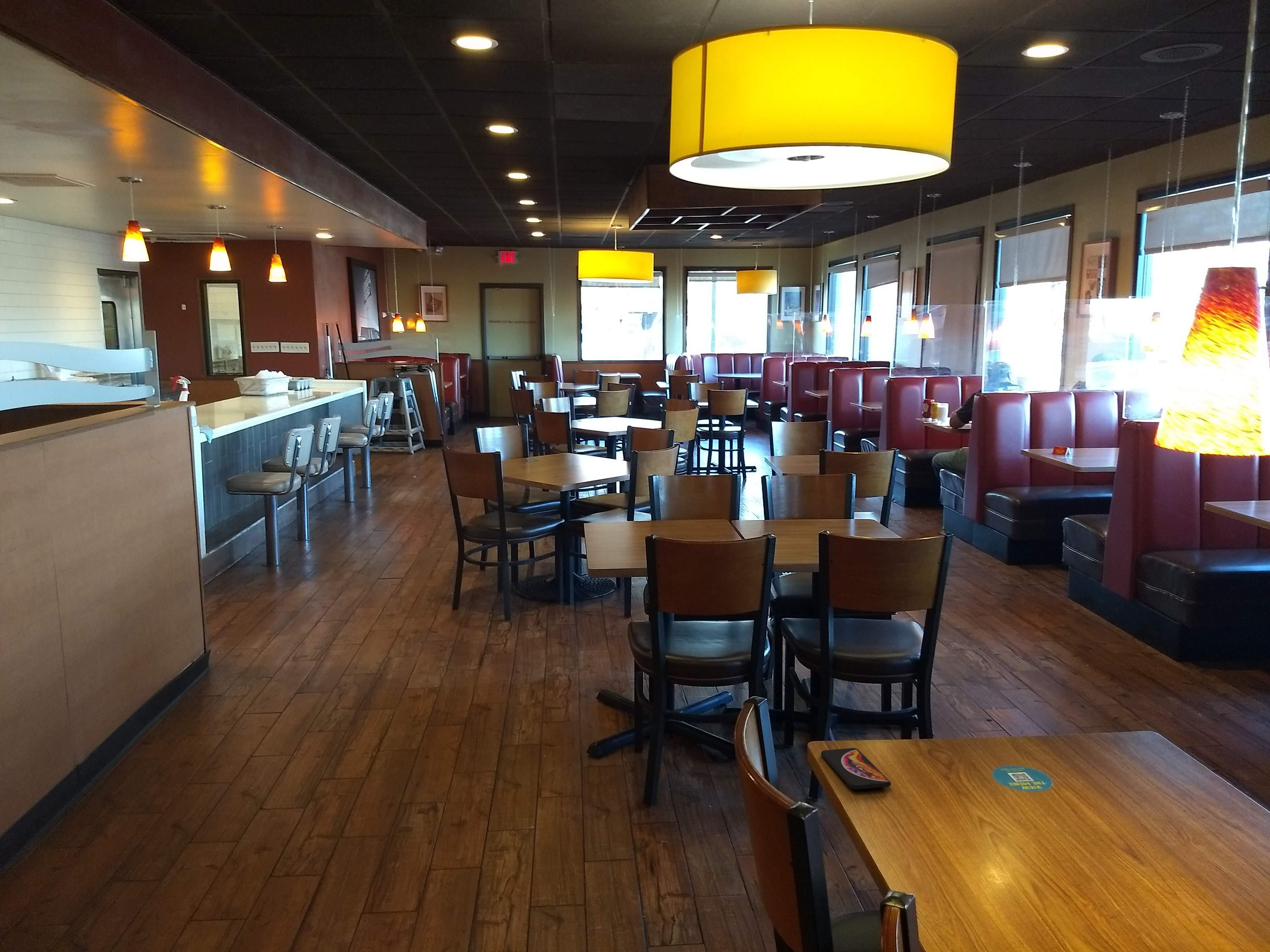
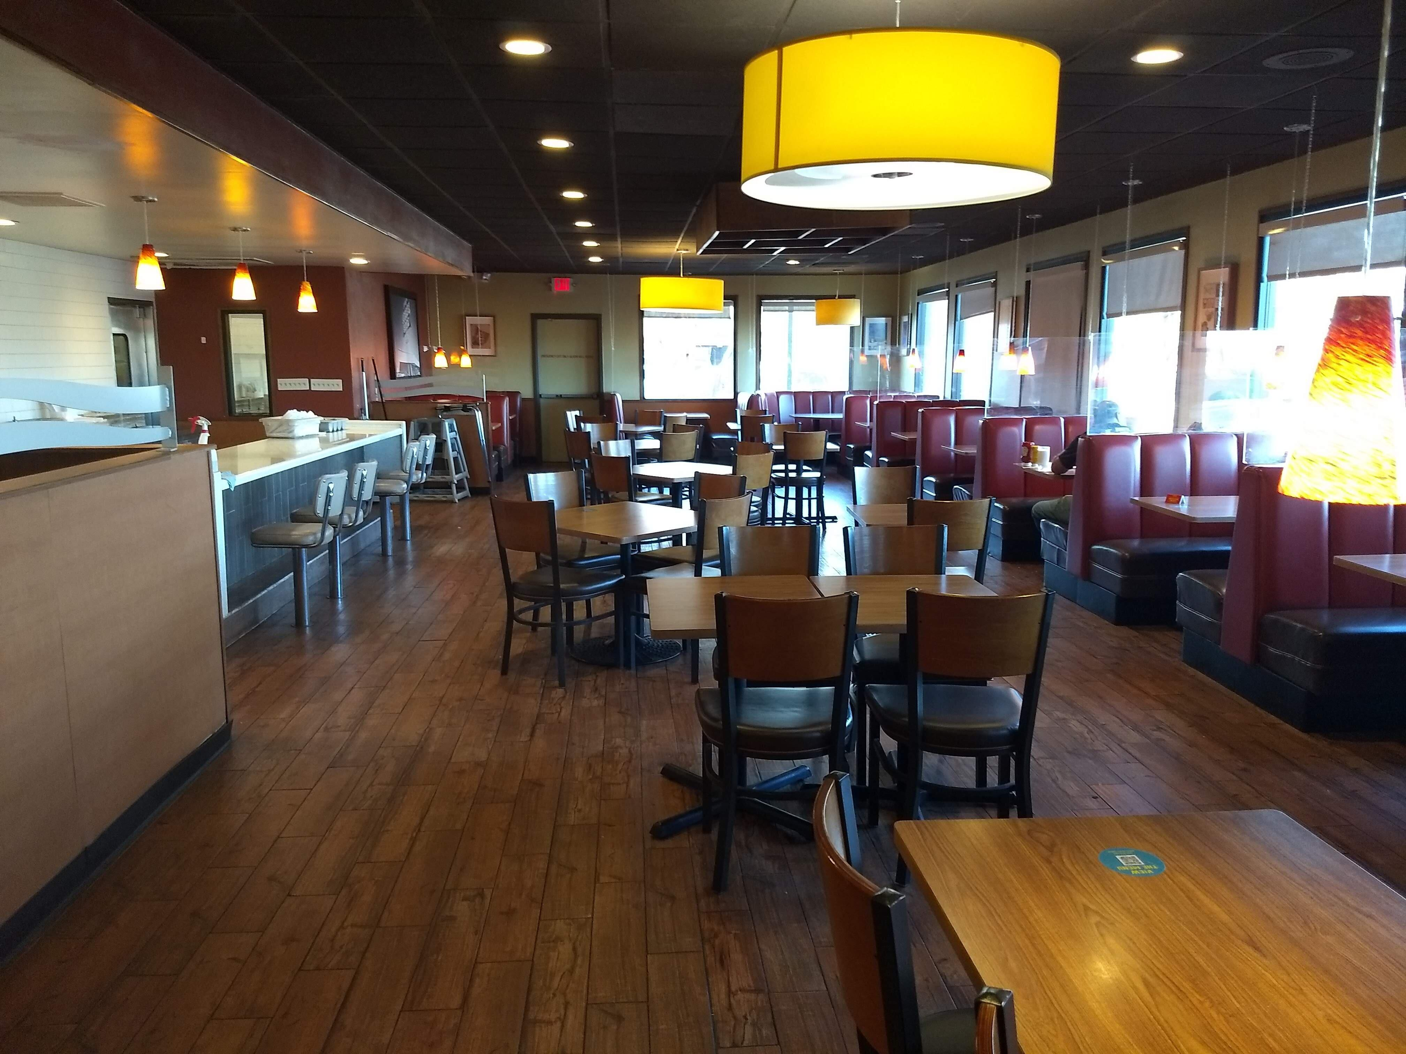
- smartphone (855, 768)
